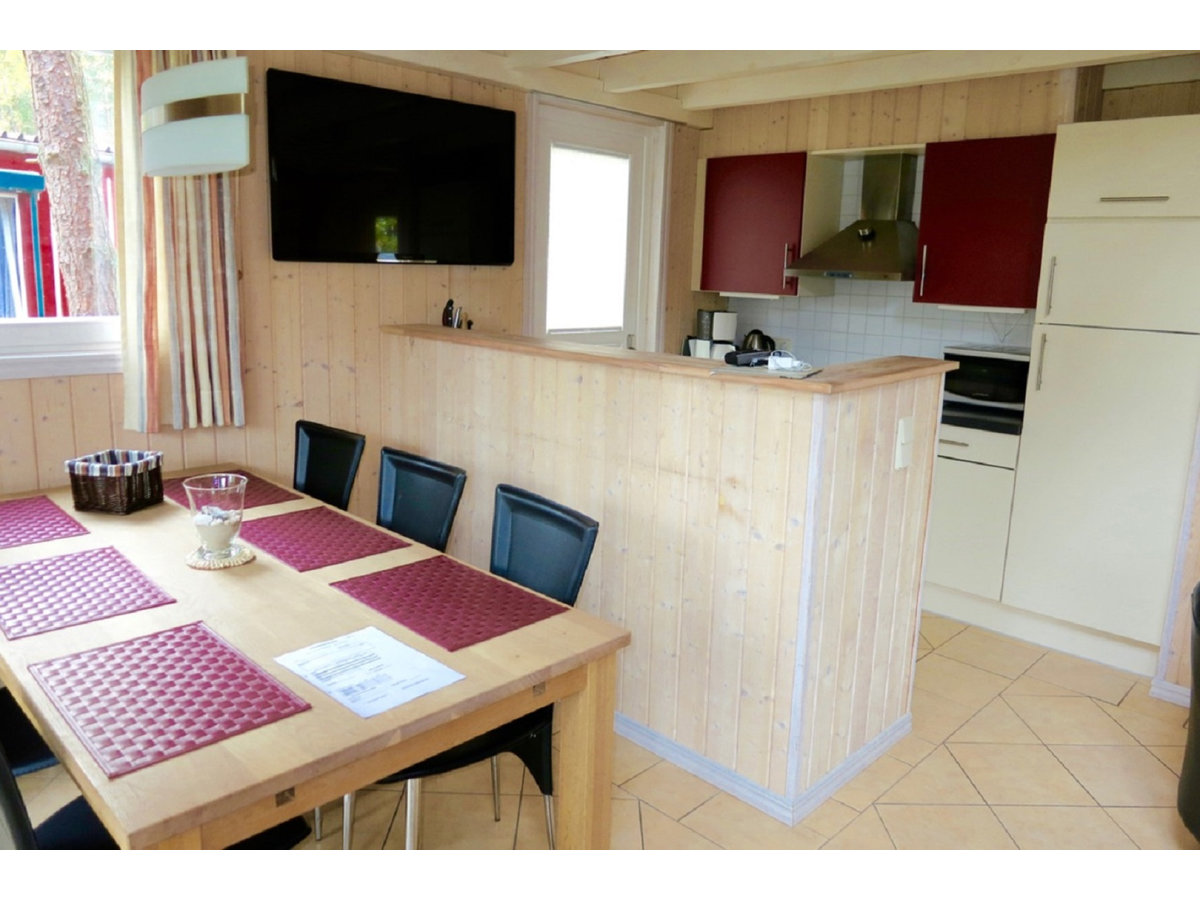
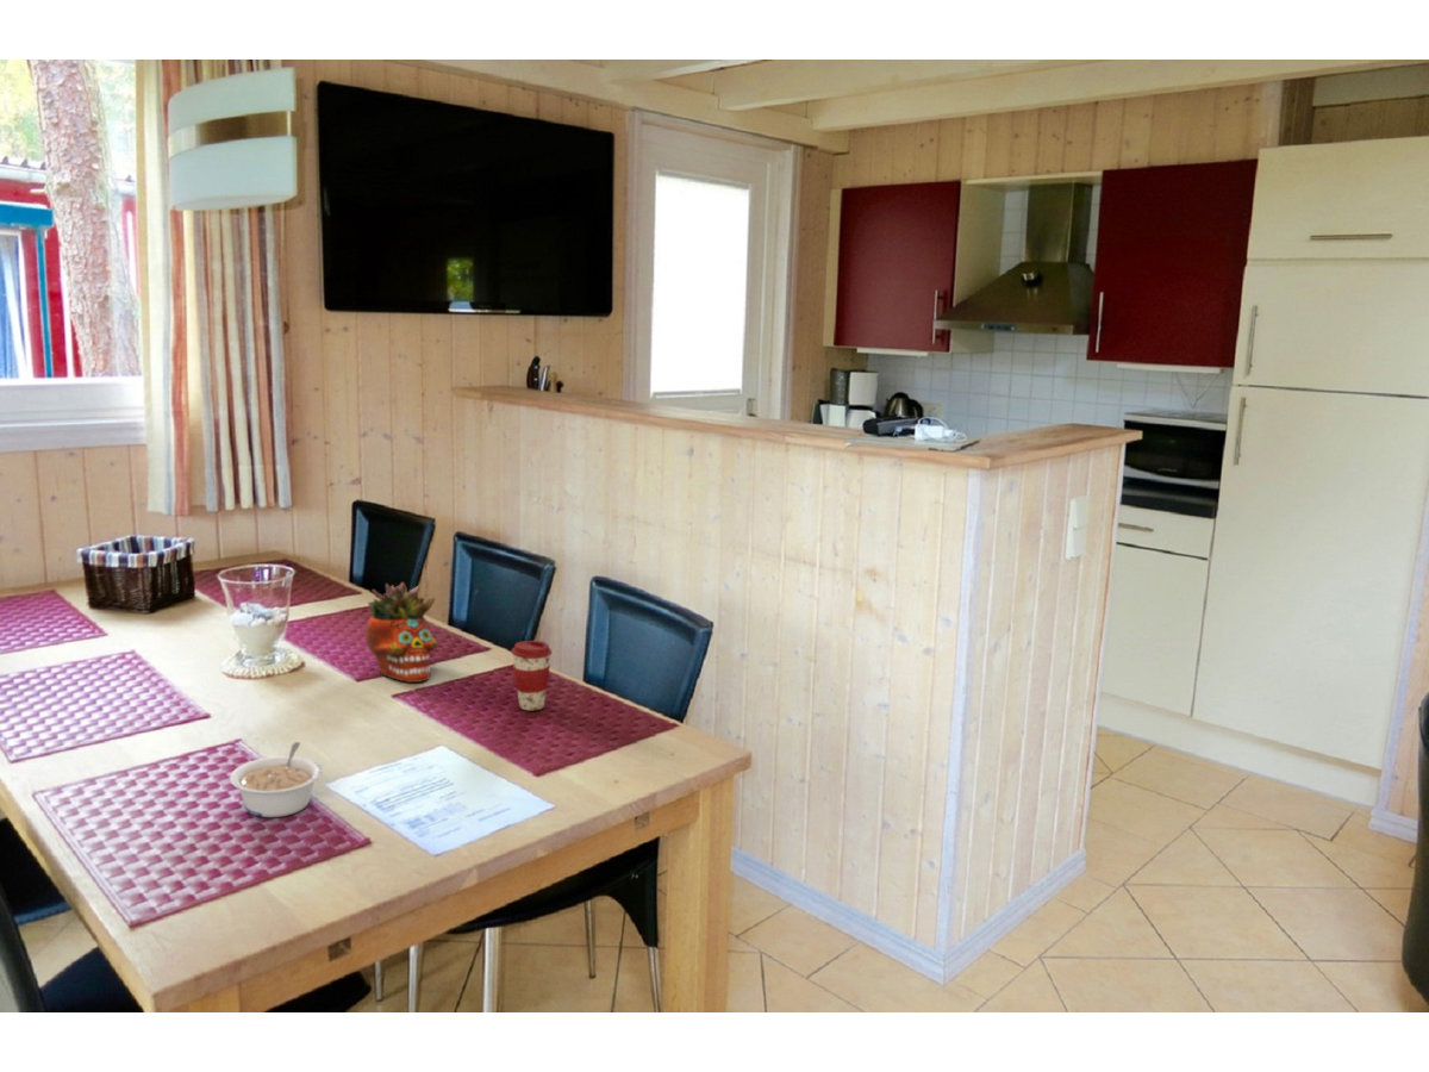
+ coffee cup (531, 675)
+ legume (275, 784)
+ succulent planter (404, 628)
